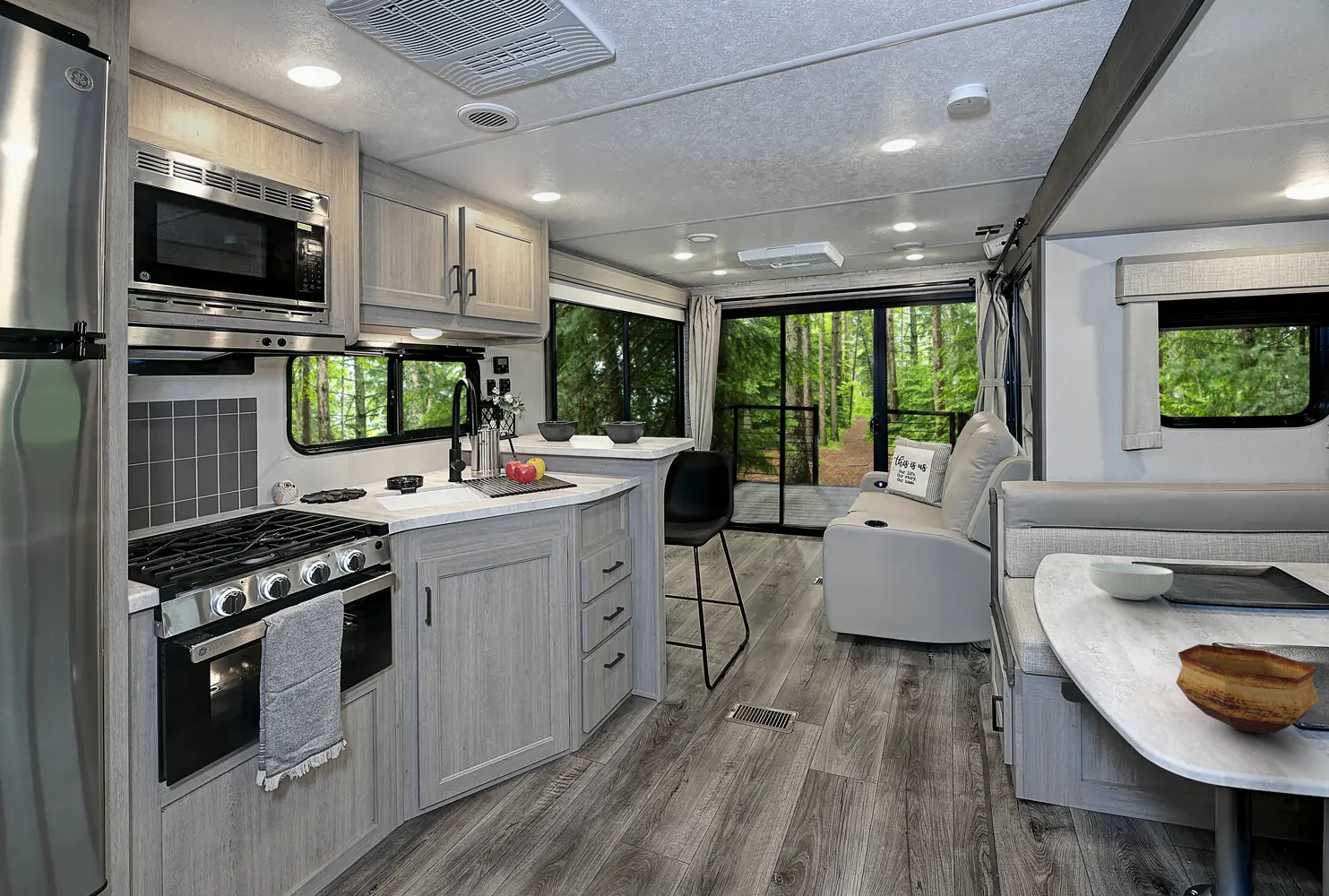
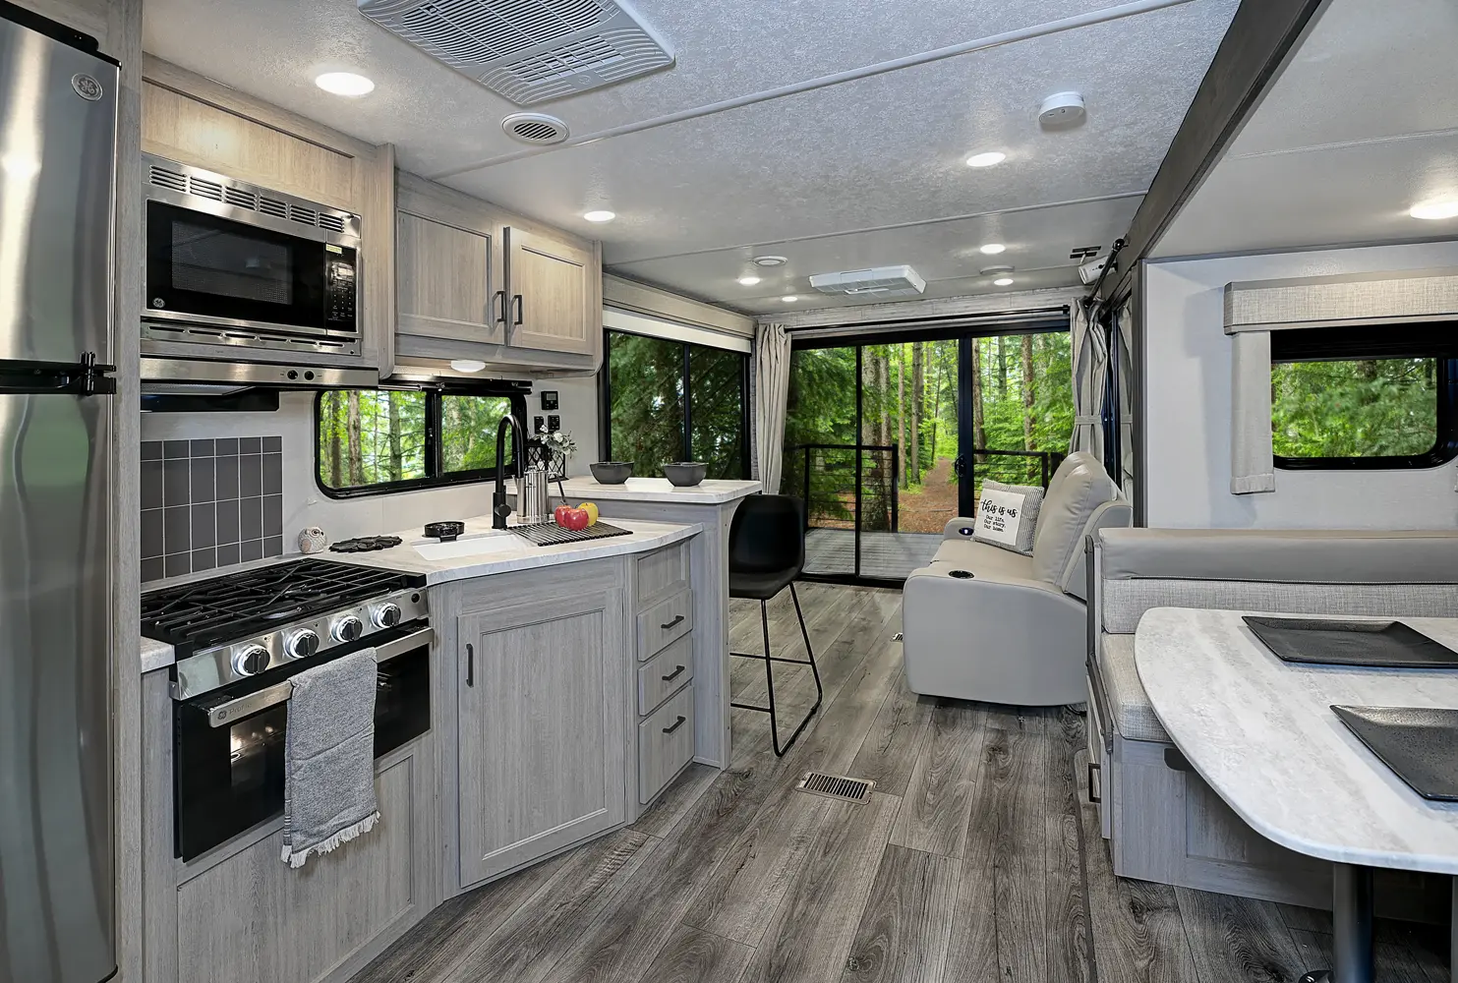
- bowl (1245, 693)
- cereal bowl (1129, 582)
